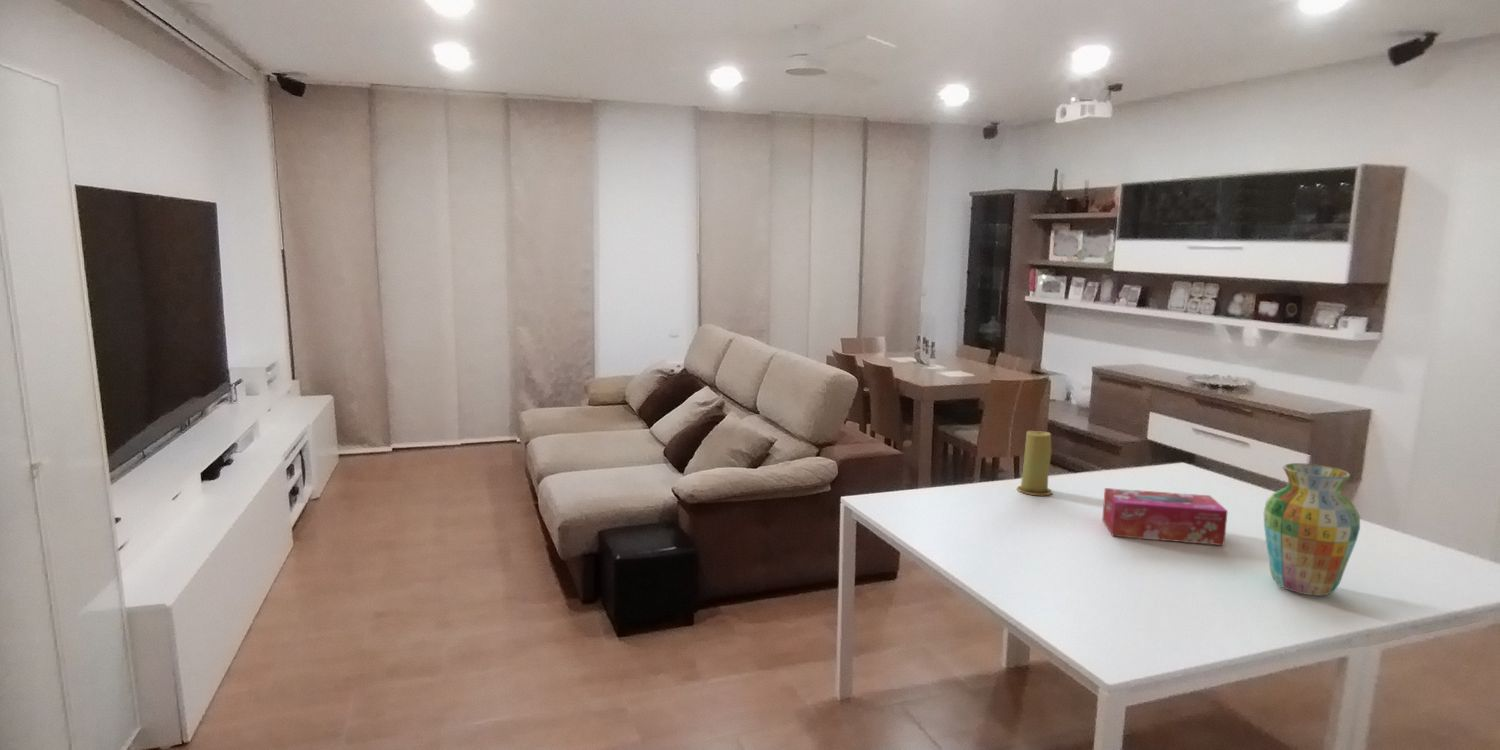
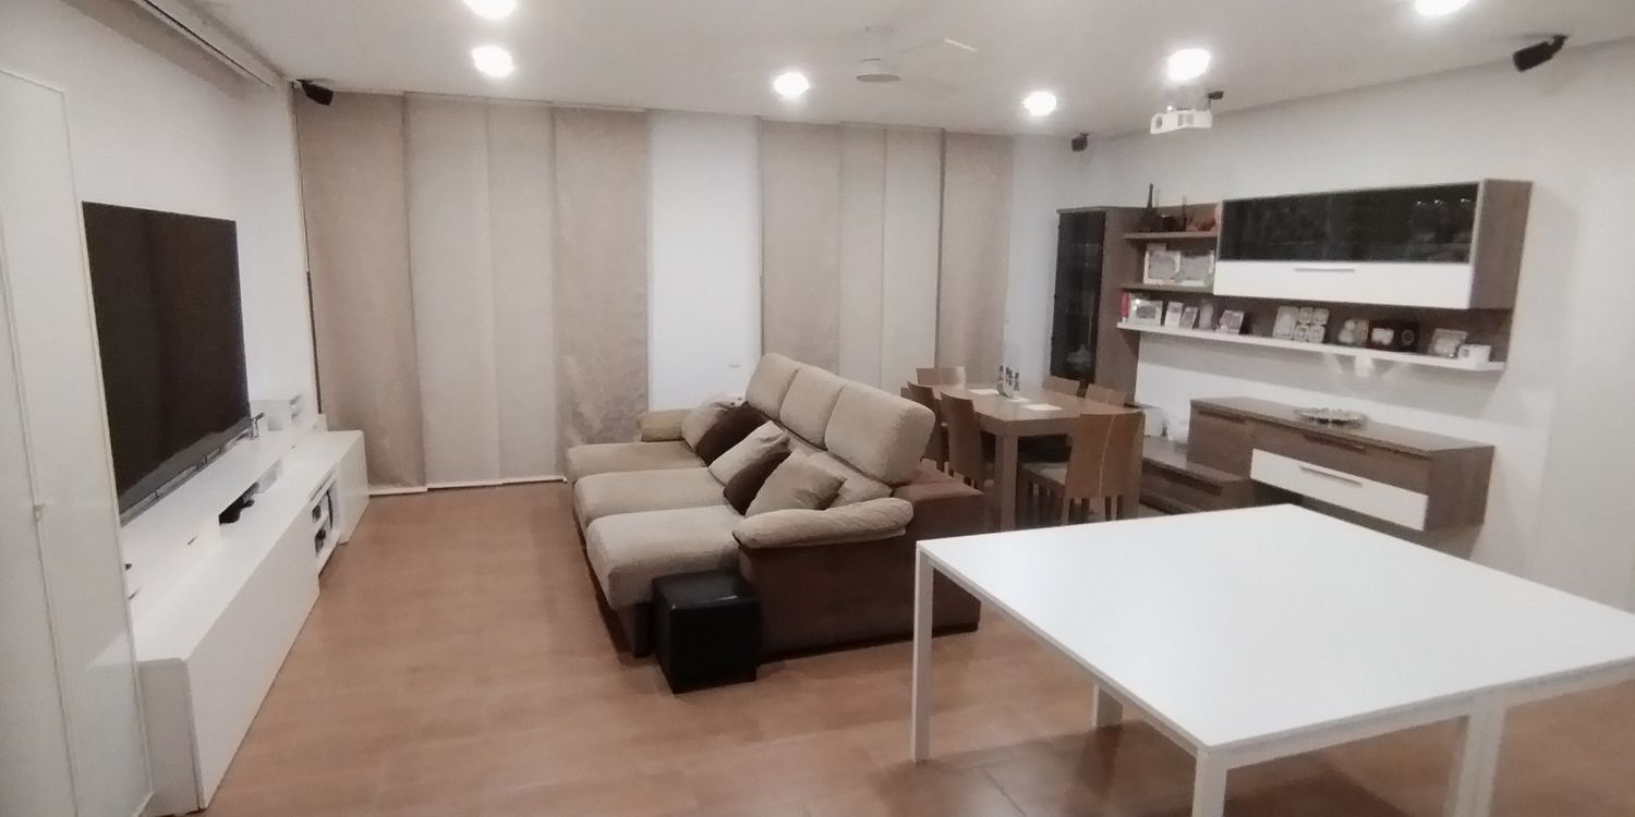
- candle (1036, 461)
- vase (1309, 529)
- tissue box (1161, 515)
